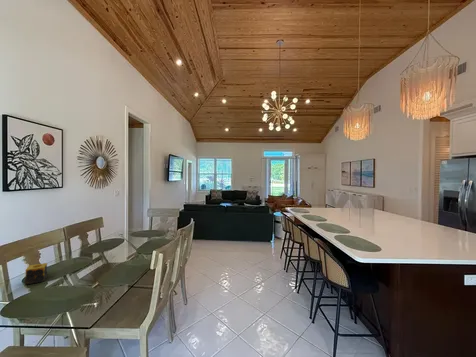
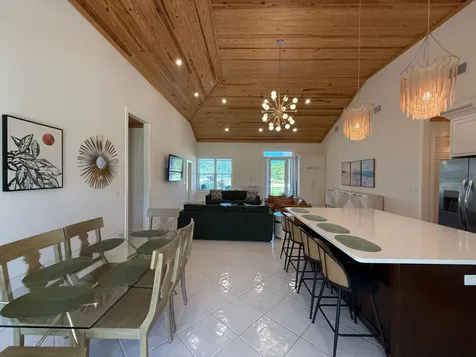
- candle (36, 273)
